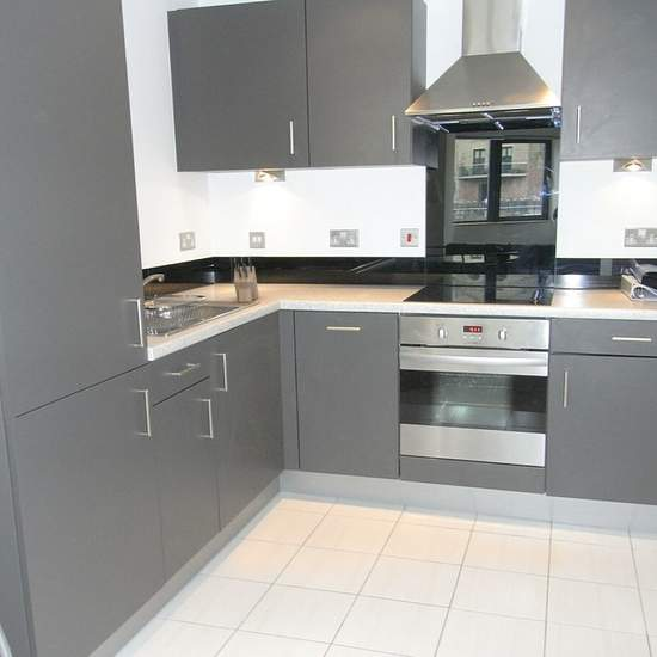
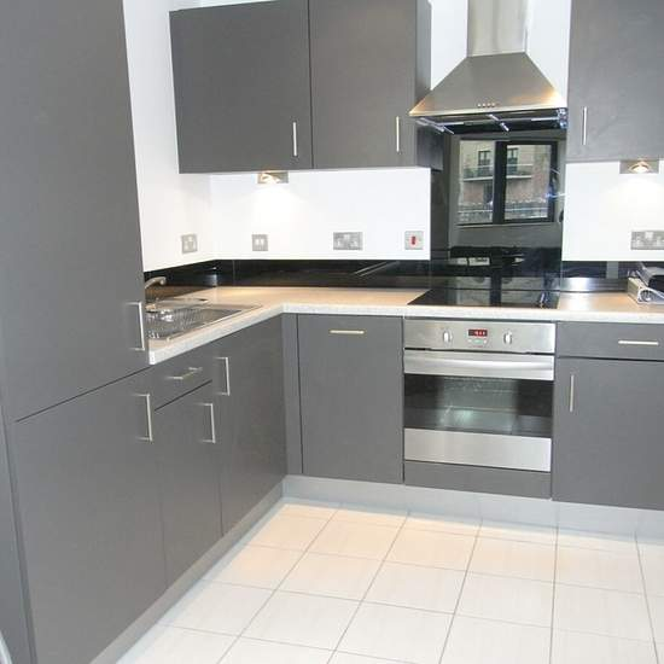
- knife block (245, 277)
